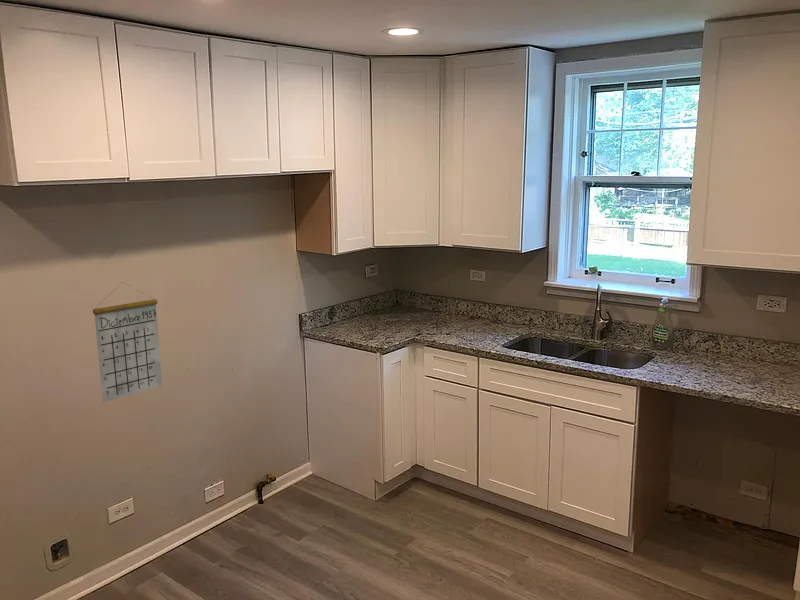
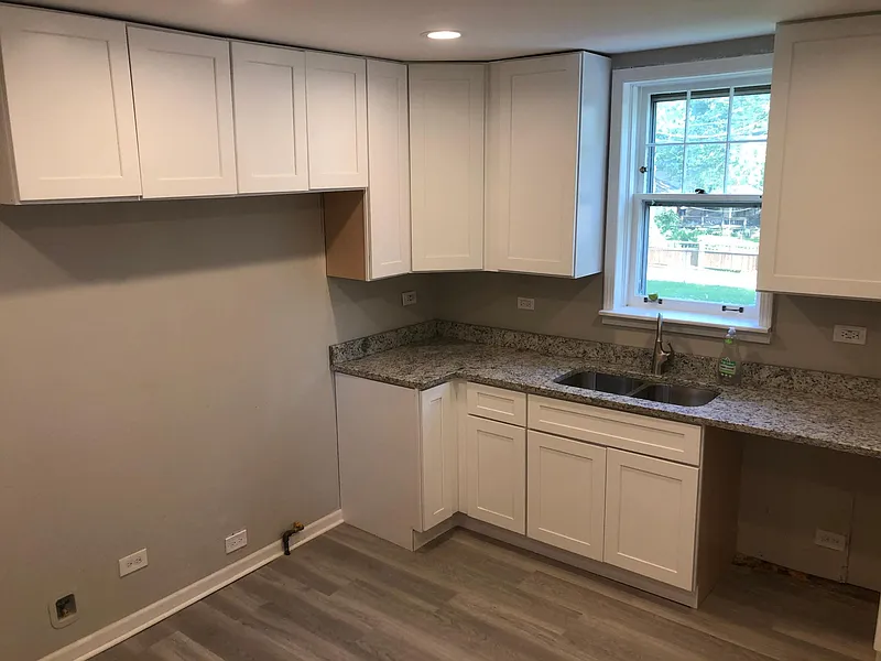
- calendar (129, 338)
